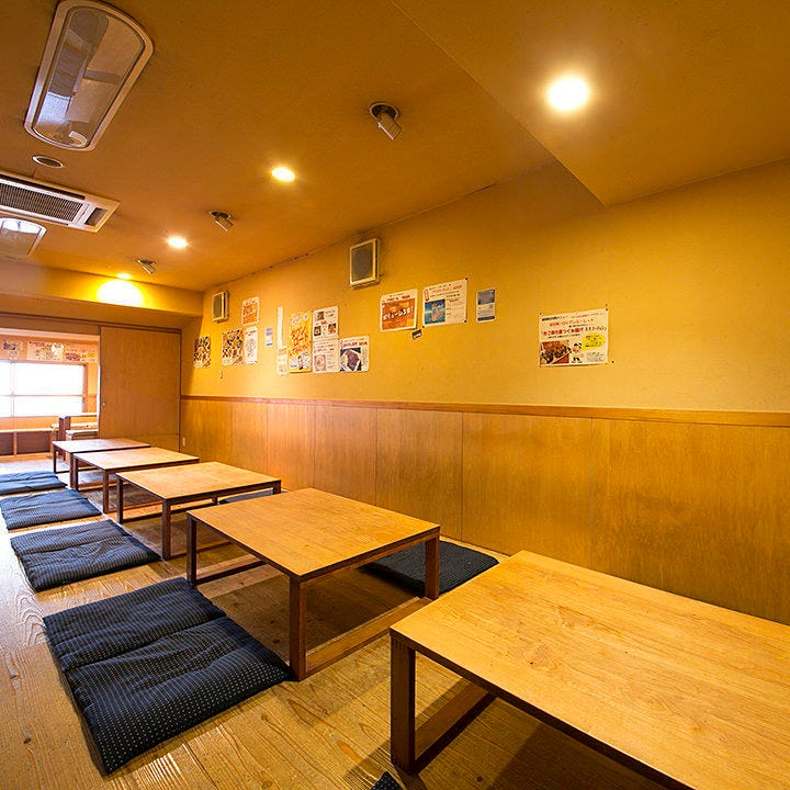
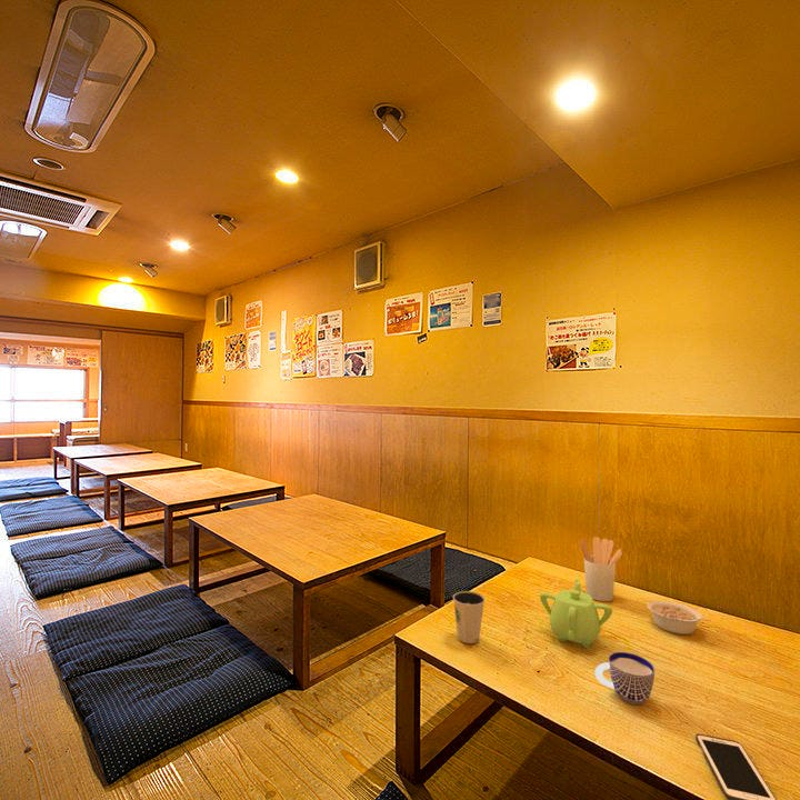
+ legume (676, 617)
+ utensil holder (600, 567)
+ cup (623, 678)
+ cell phone (733, 769)
+ teapot (574, 611)
+ dixie cup (468, 618)
